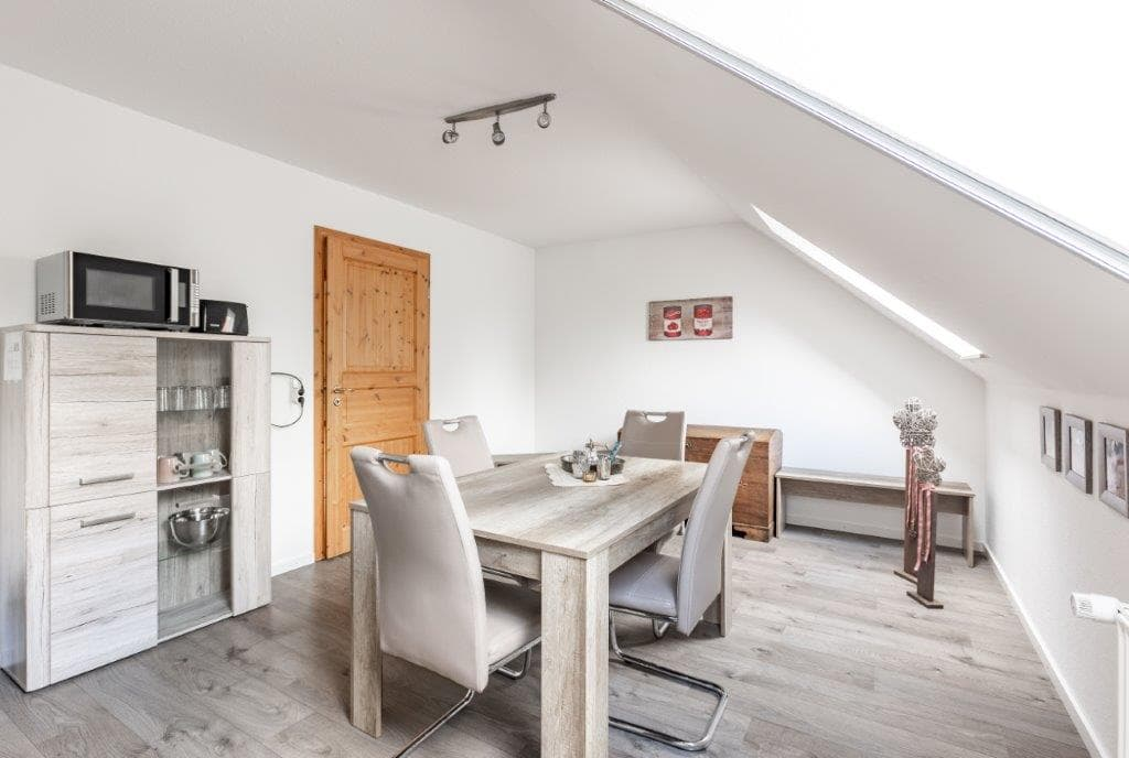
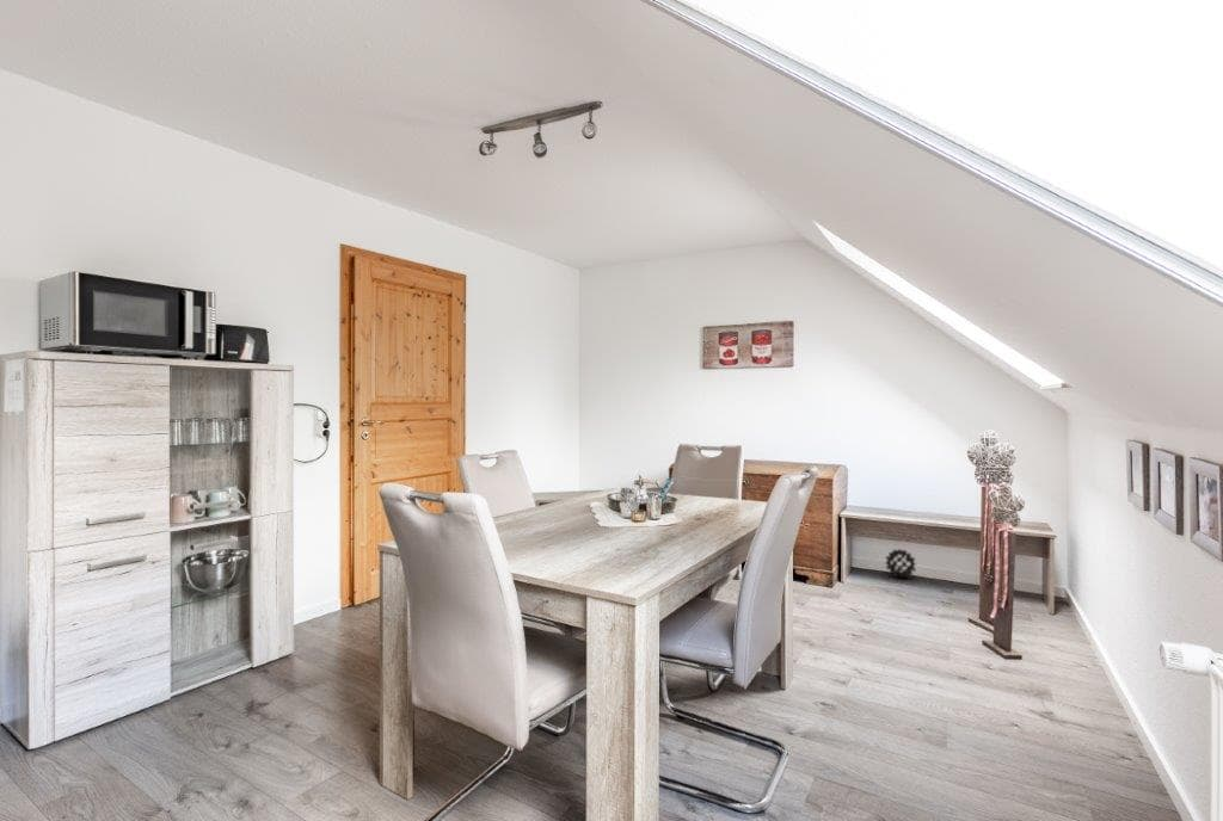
+ decorative ball (902, 563)
